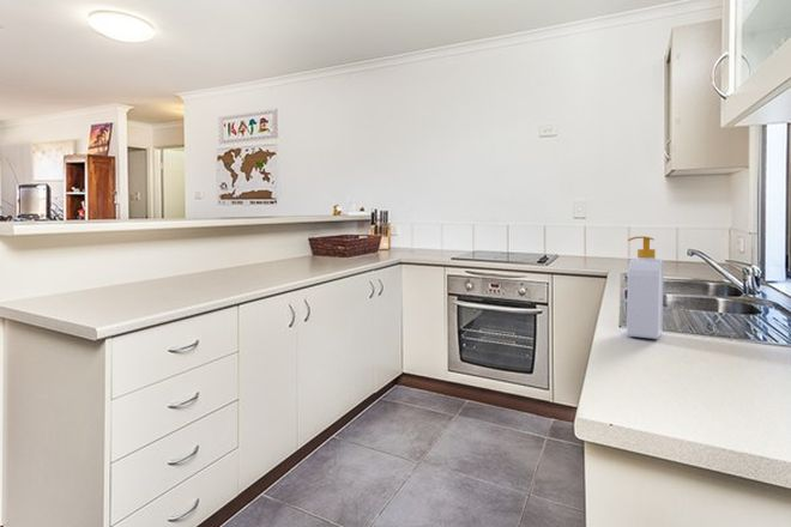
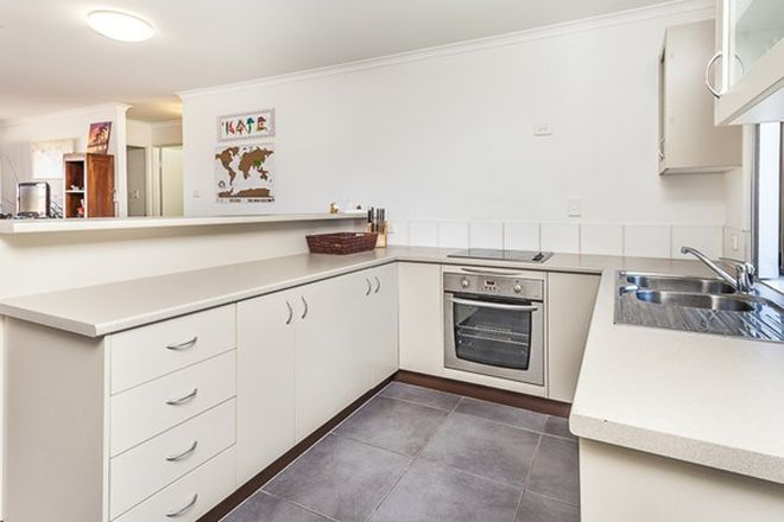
- soap bottle (644, 285)
